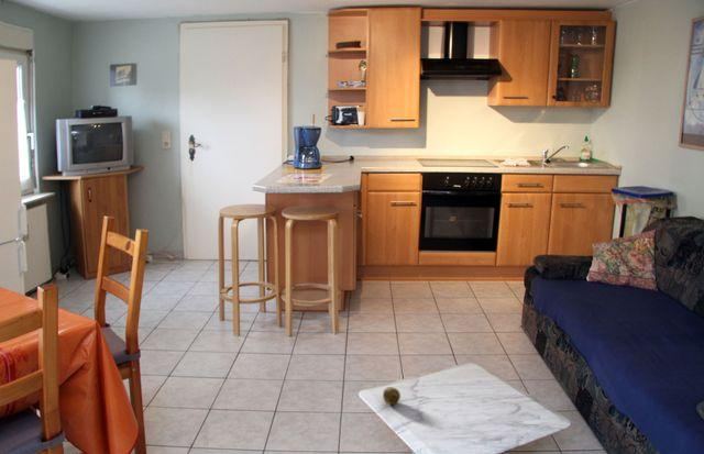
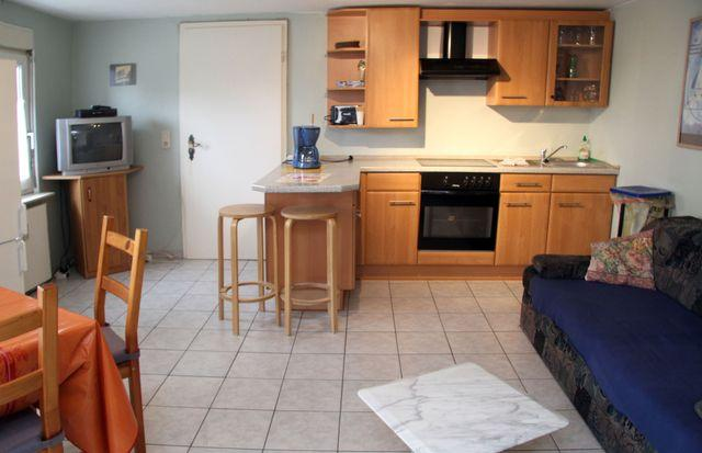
- fruit (391, 396)
